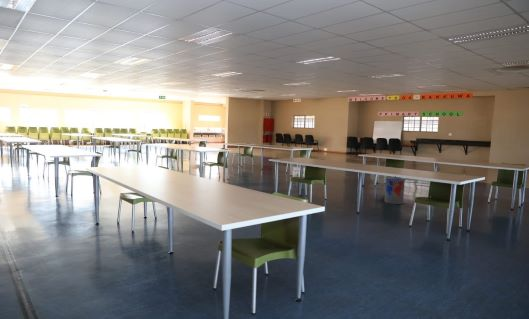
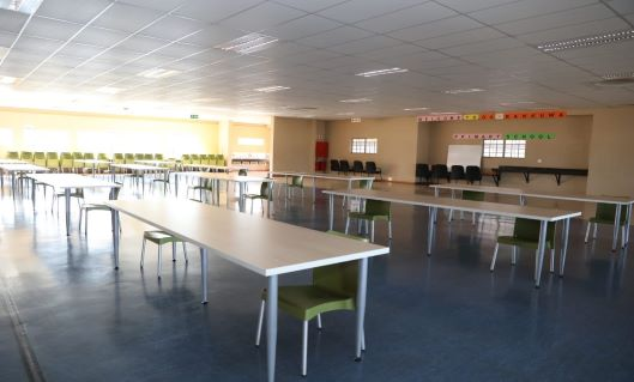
- trash can (394, 188)
